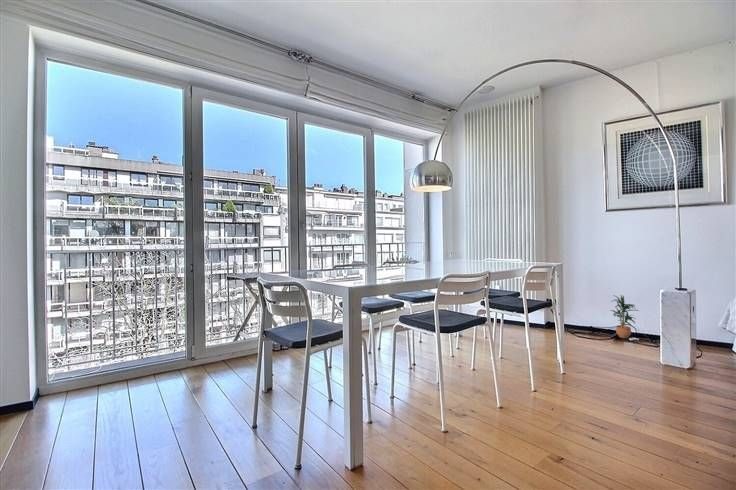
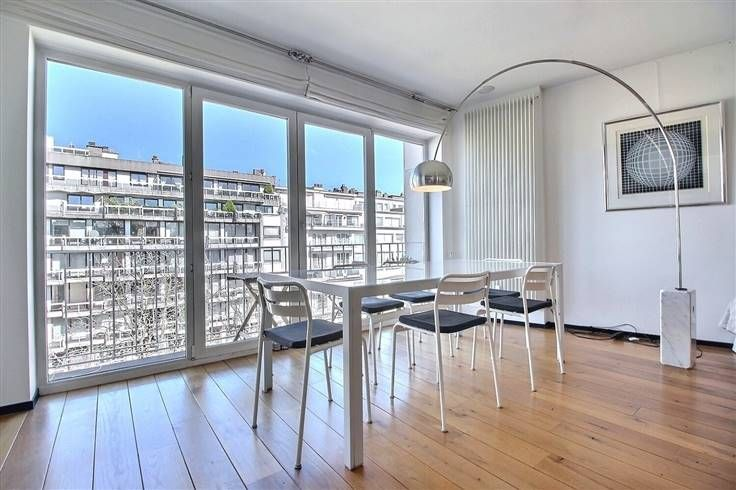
- potted plant (625, 316)
